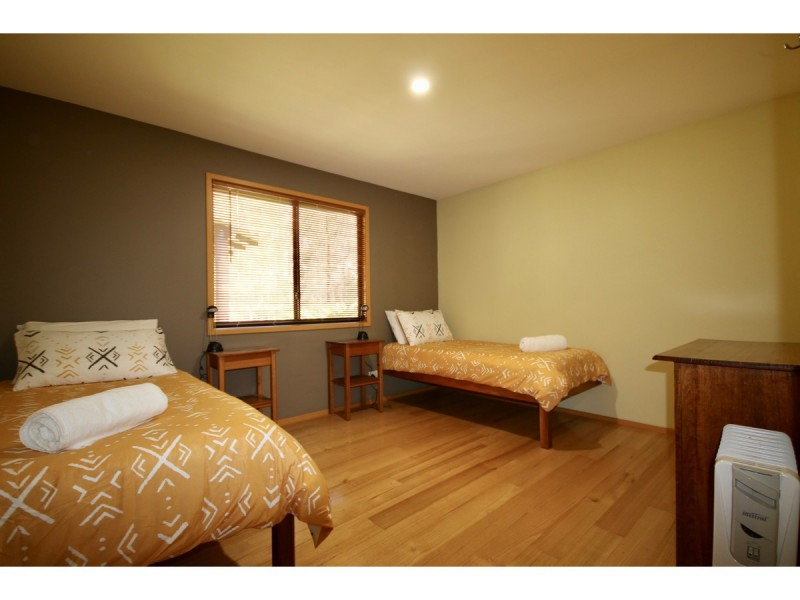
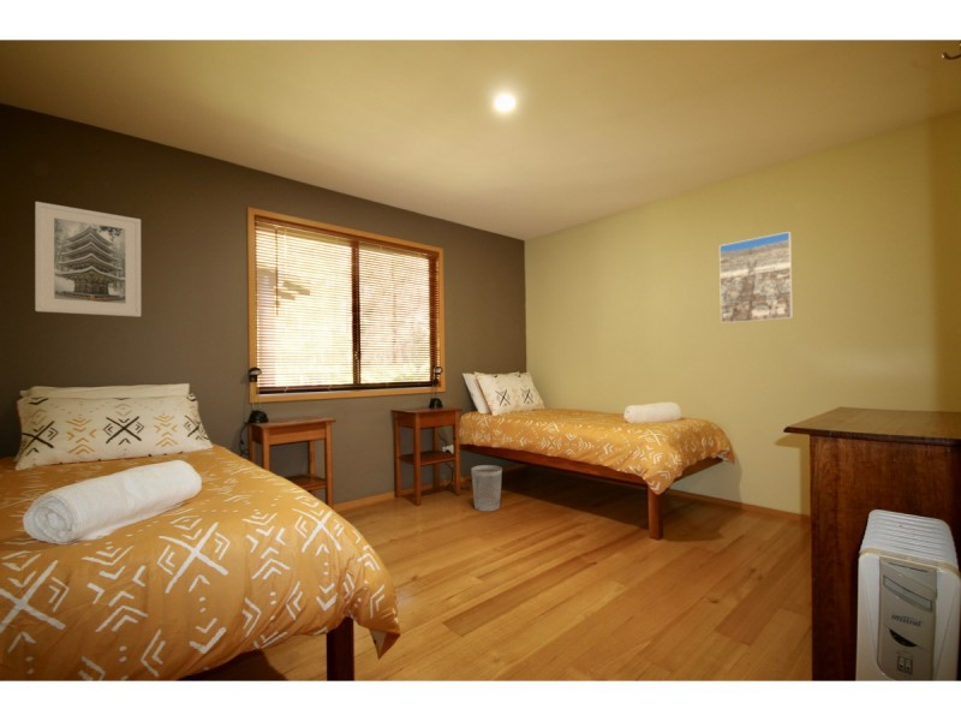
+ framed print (91, 262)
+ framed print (753, 280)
+ wastebasket (487, 488)
